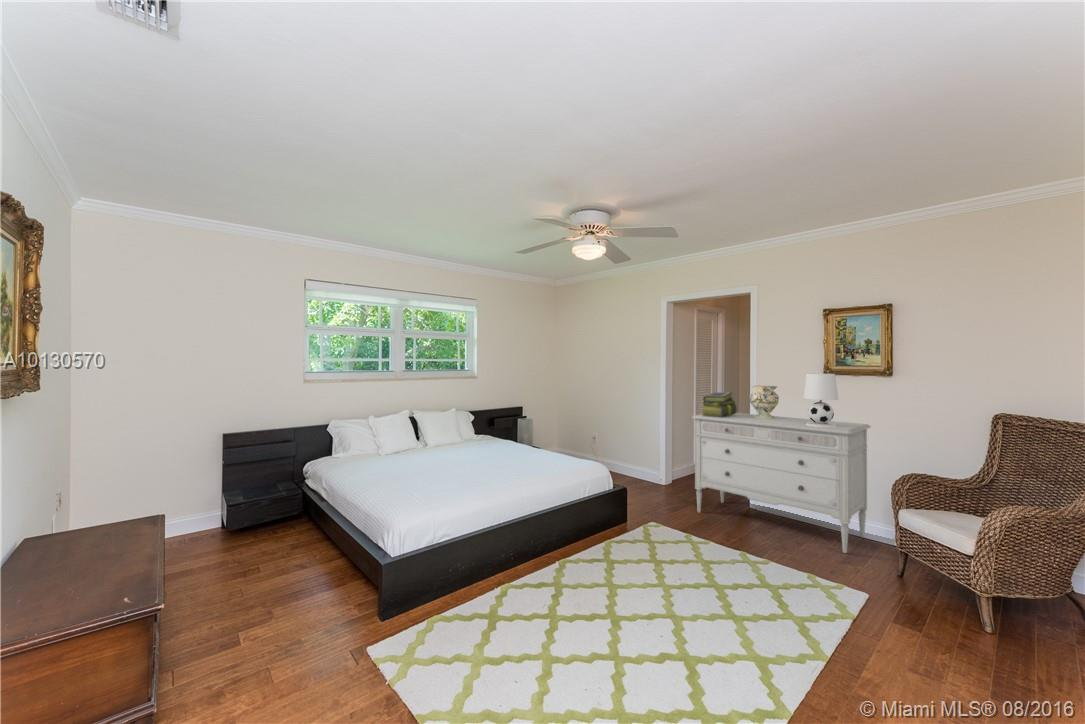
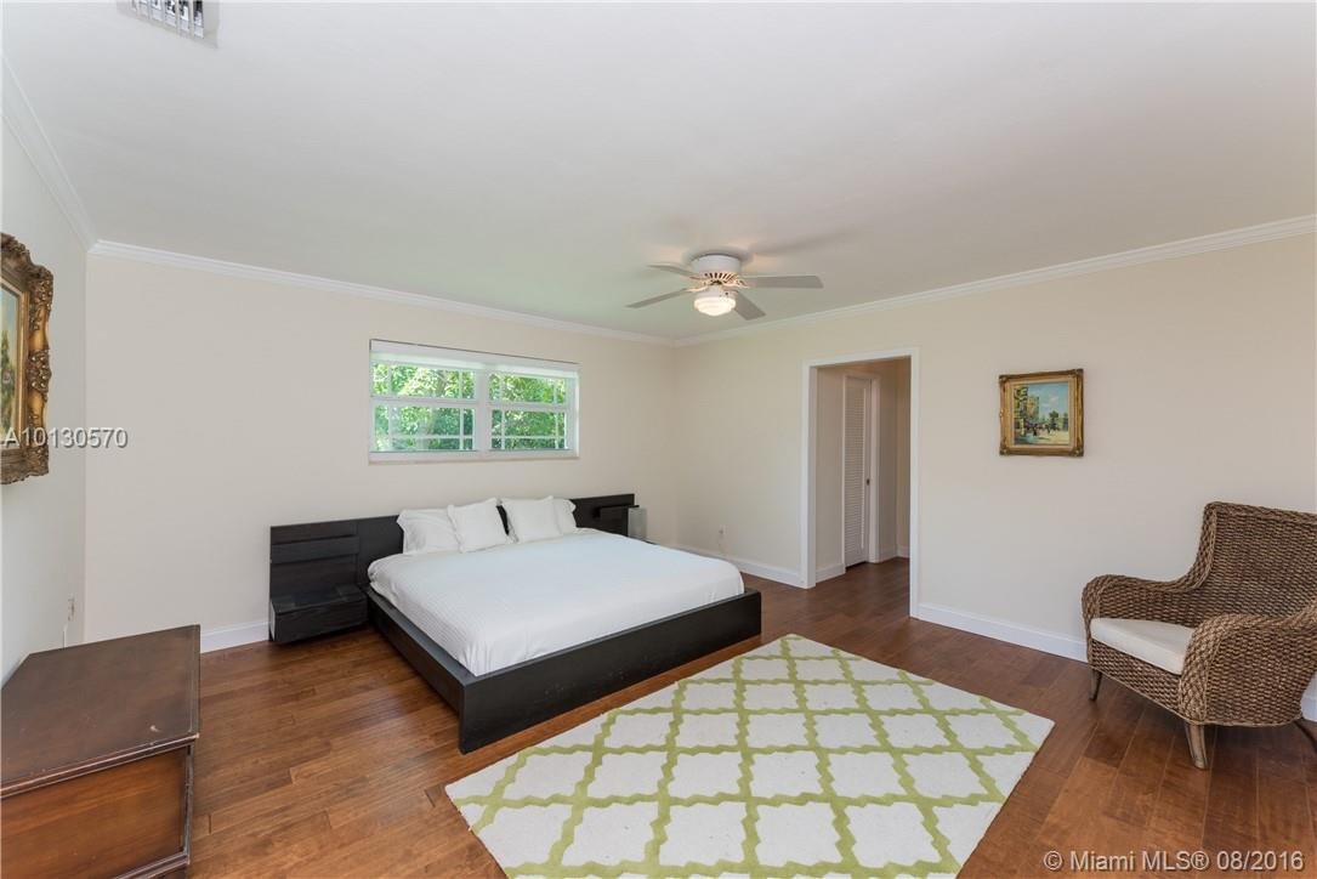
- stack of books (719, 404)
- table lamp (820, 399)
- decorative vase (764, 401)
- dresser (774, 471)
